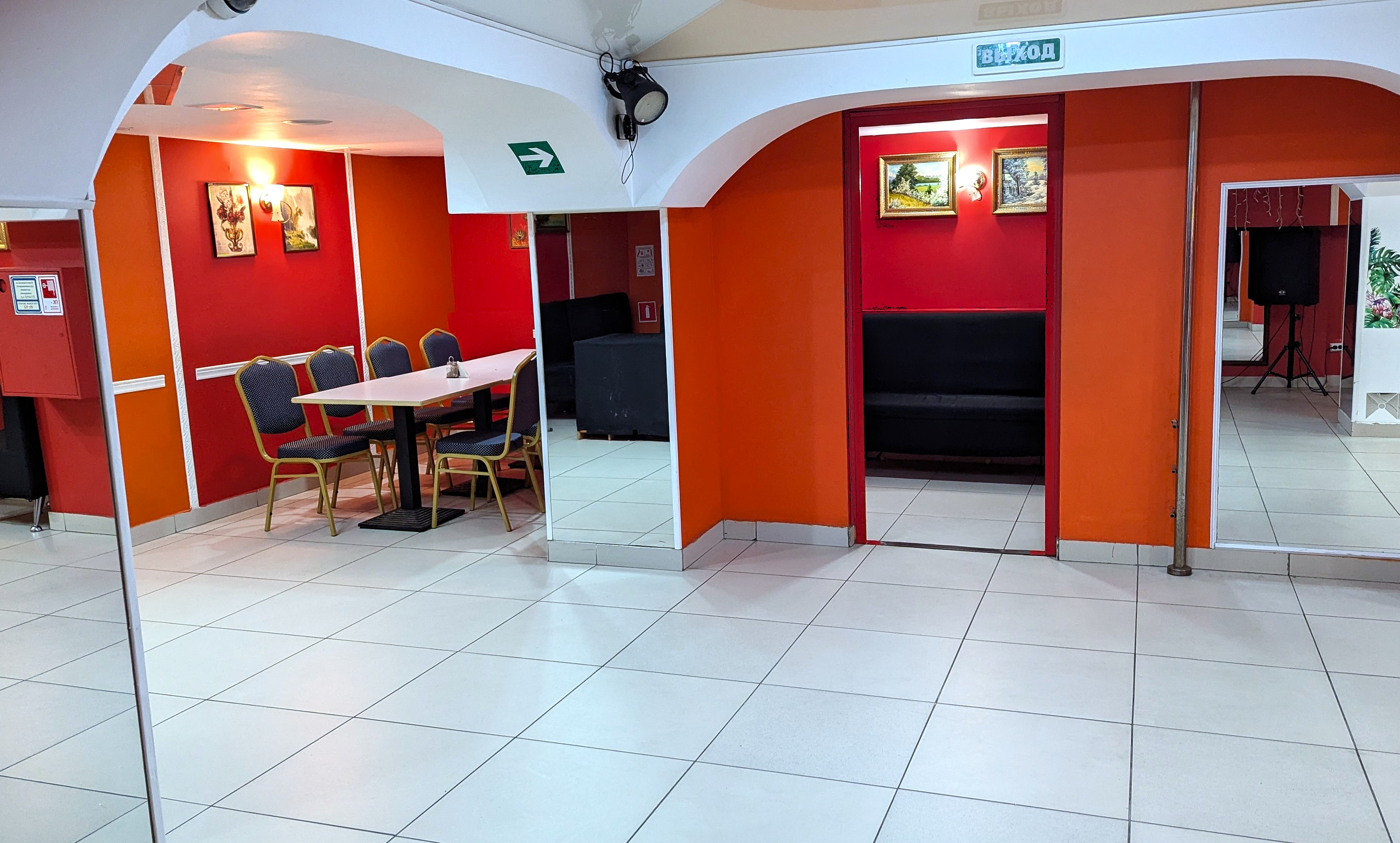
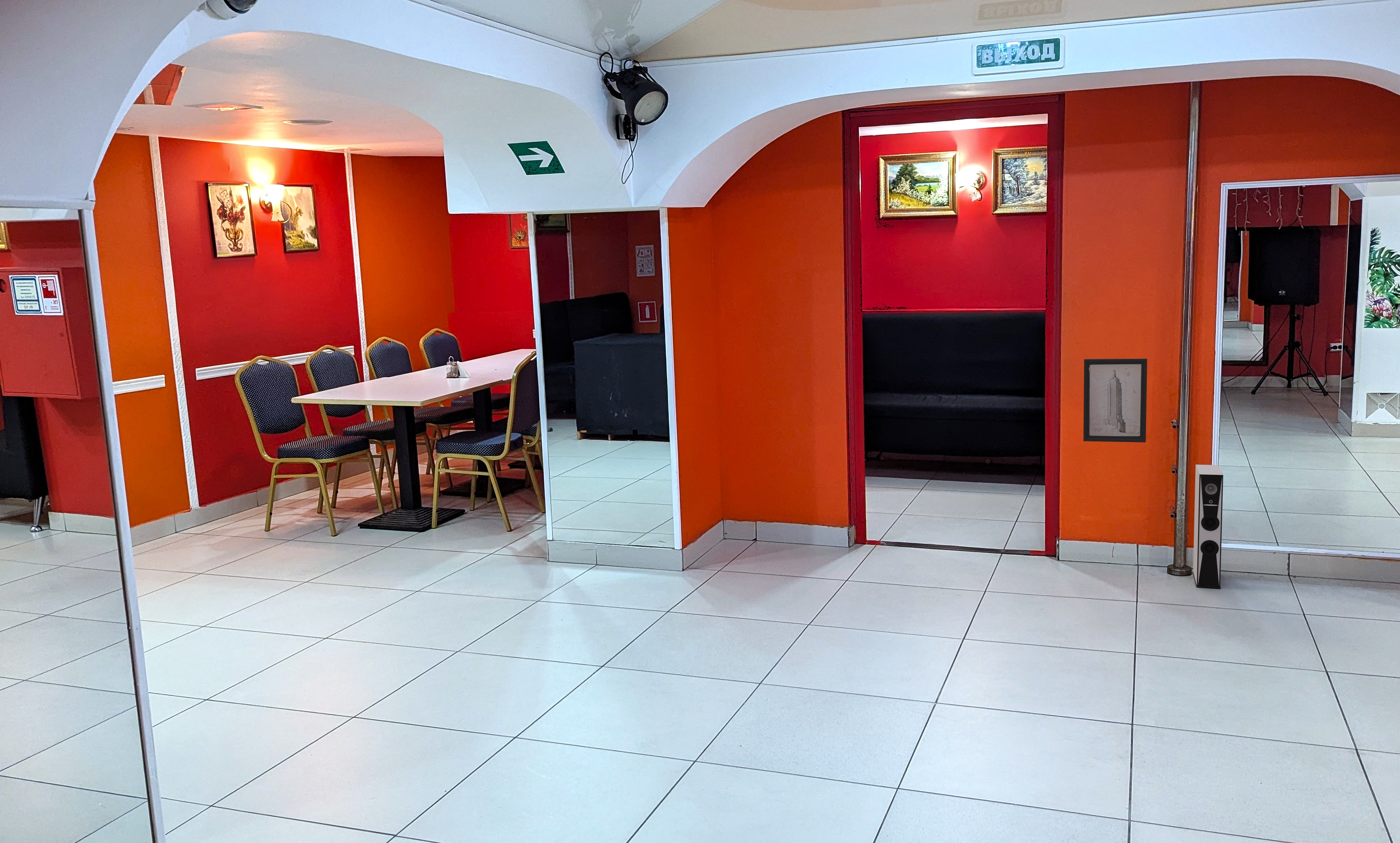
+ speaker (1208, 525)
+ wall art (1115, 400)
